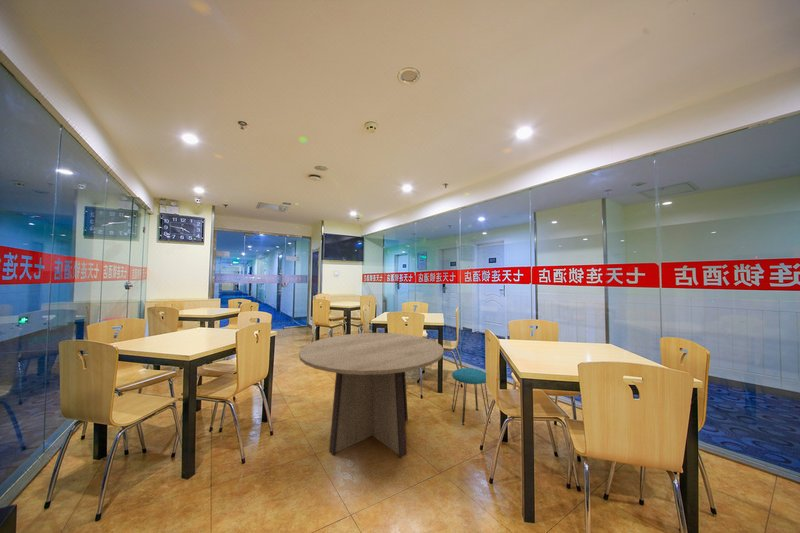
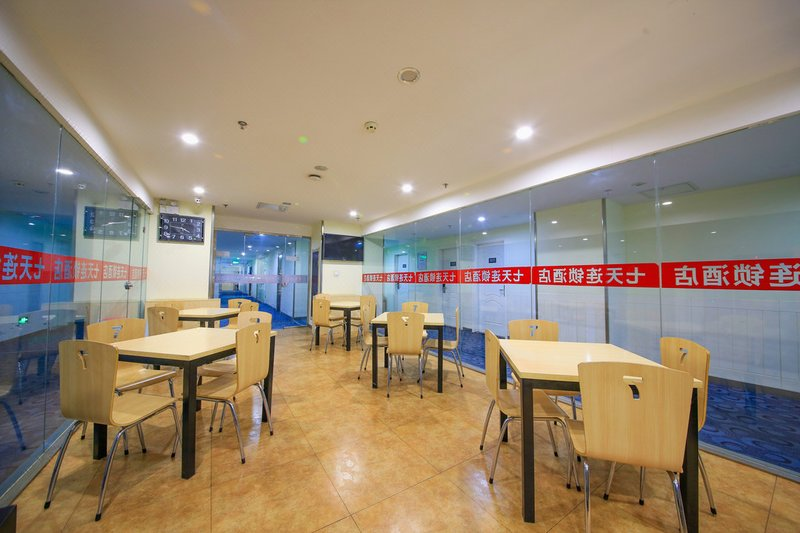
- dining table (372, 390)
- stool (465, 394)
